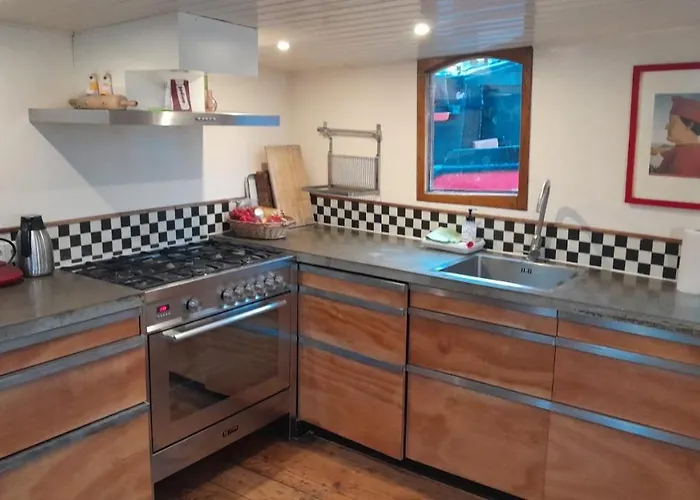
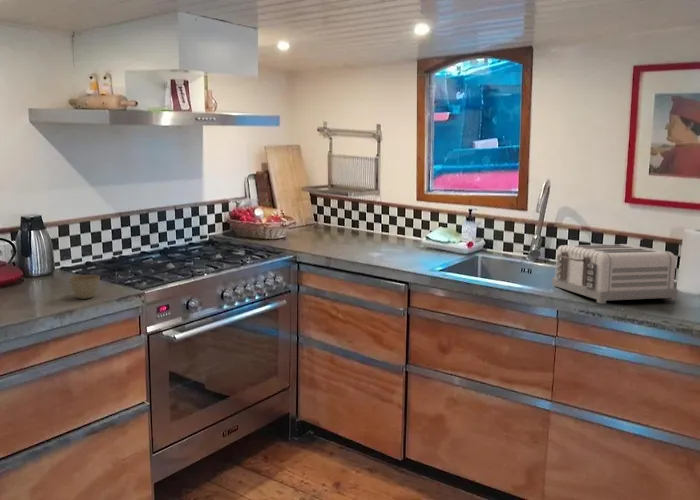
+ flower pot (85, 287)
+ toaster (608, 271)
